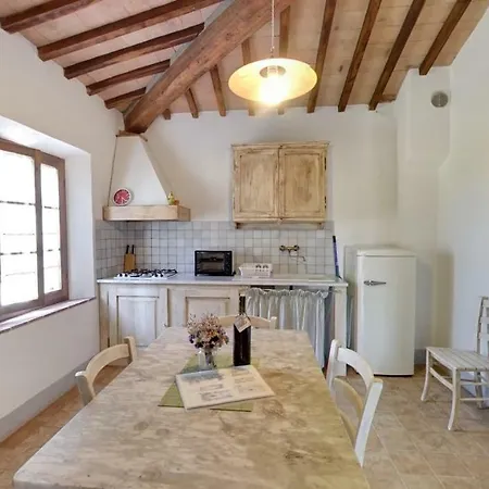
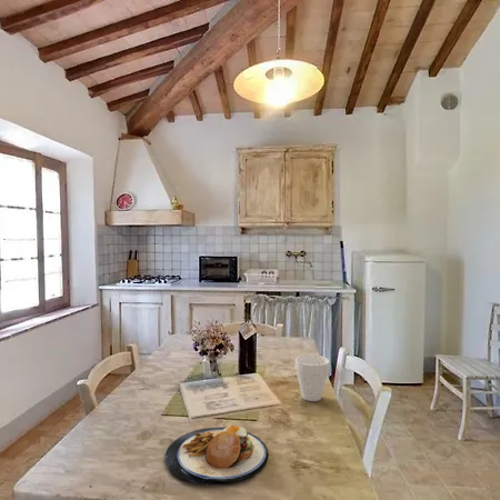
+ plate (217, 438)
+ cup (311, 378)
